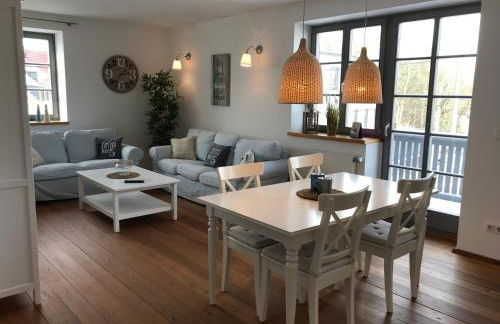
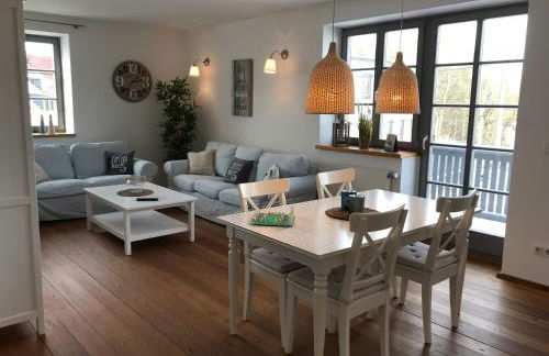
+ board game (273, 214)
